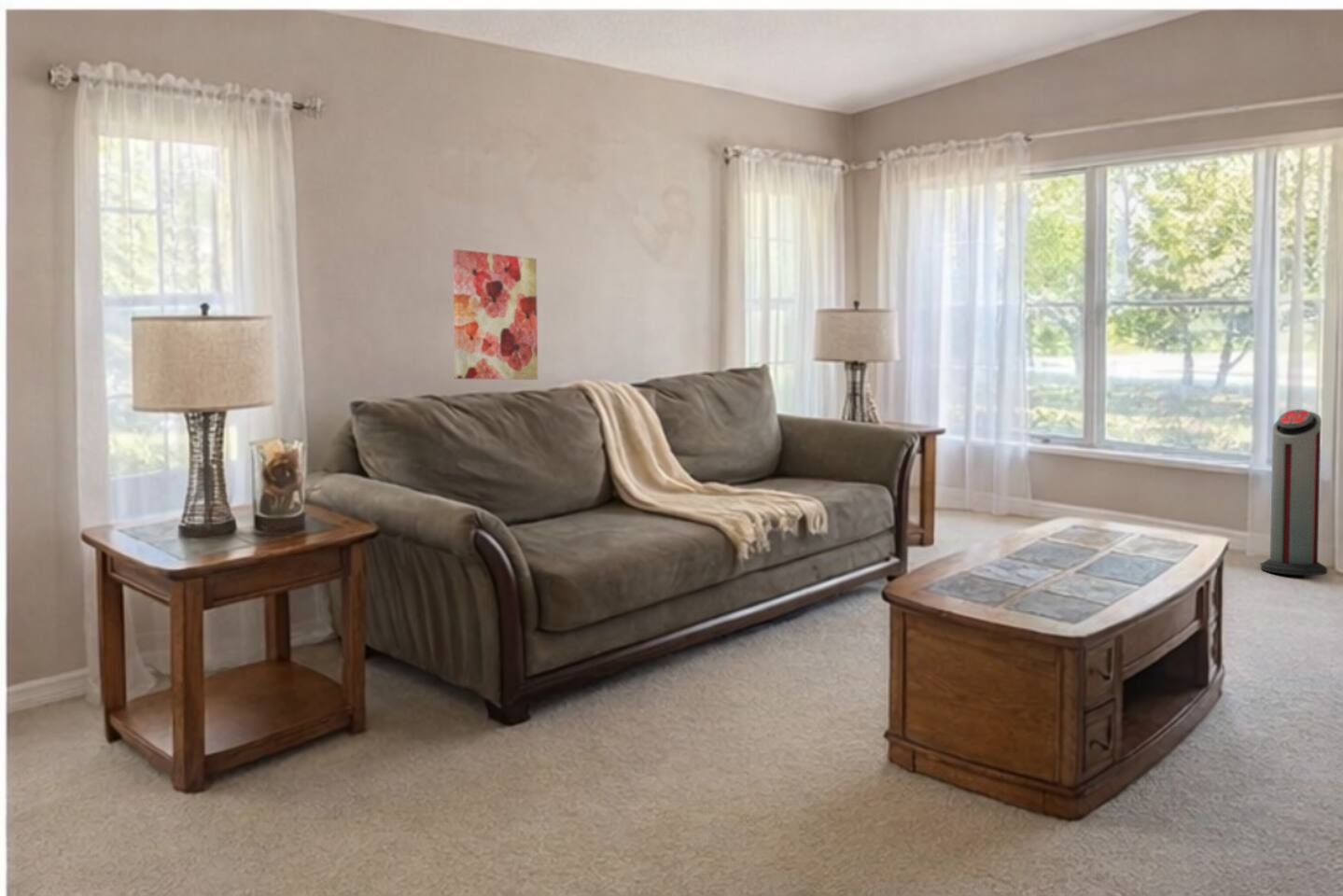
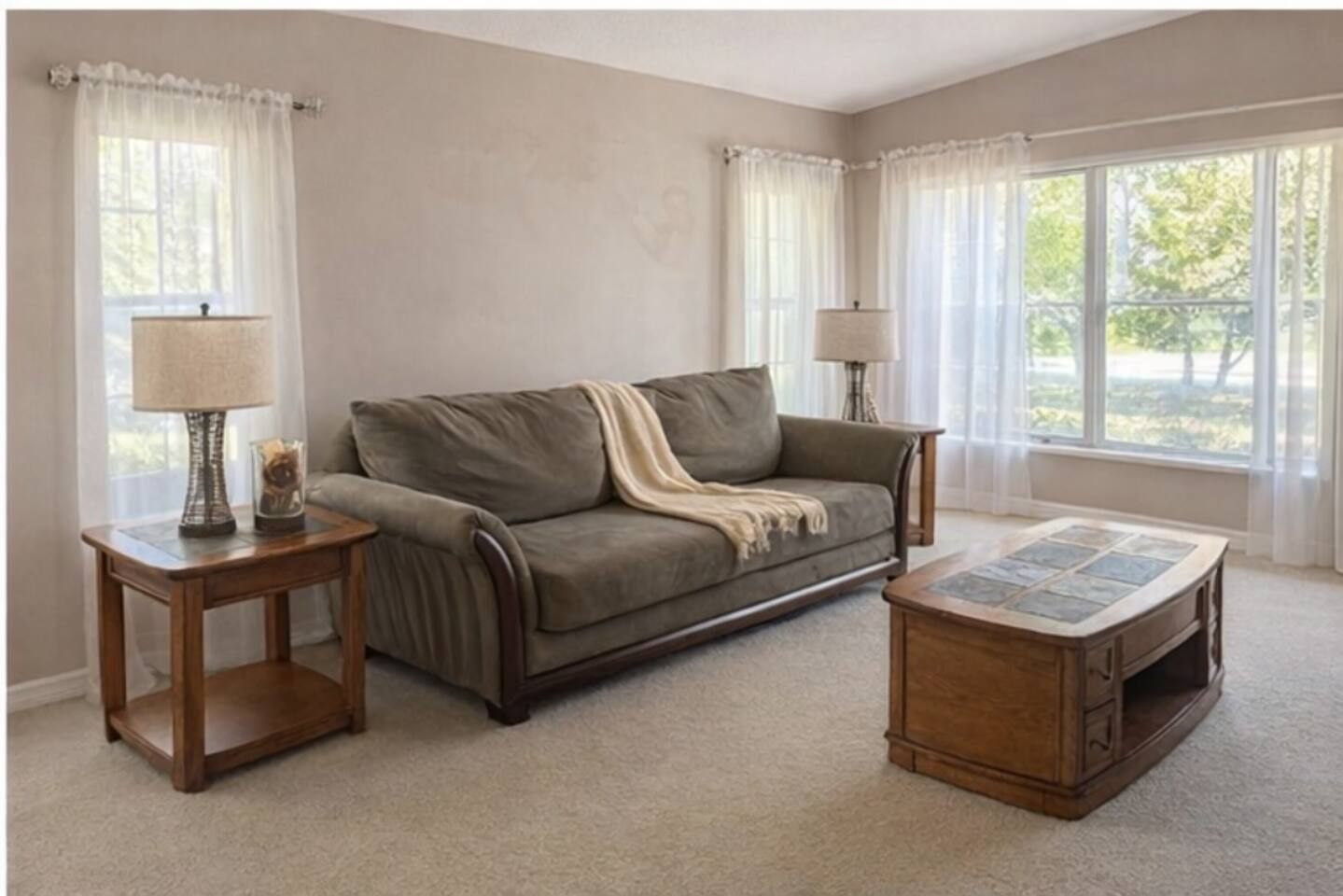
- wall art (497, 316)
- air purifier (1294, 490)
